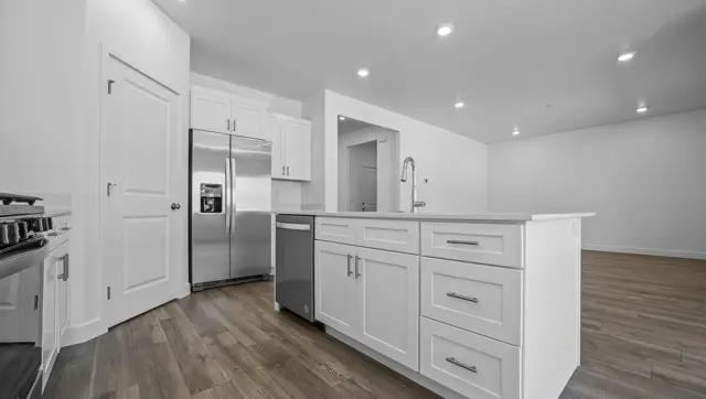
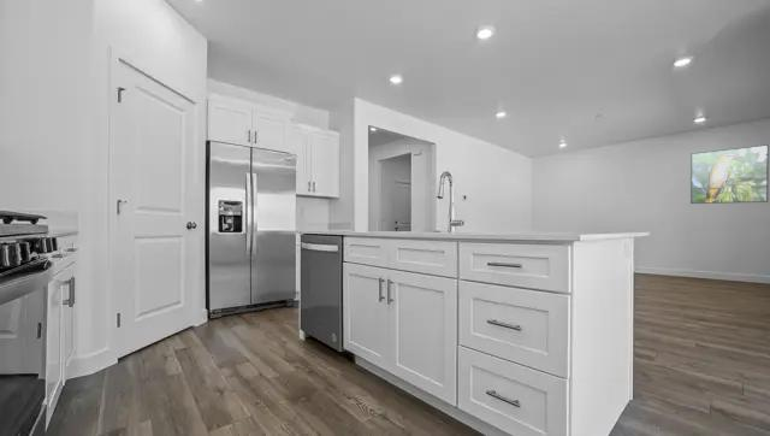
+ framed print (727, 176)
